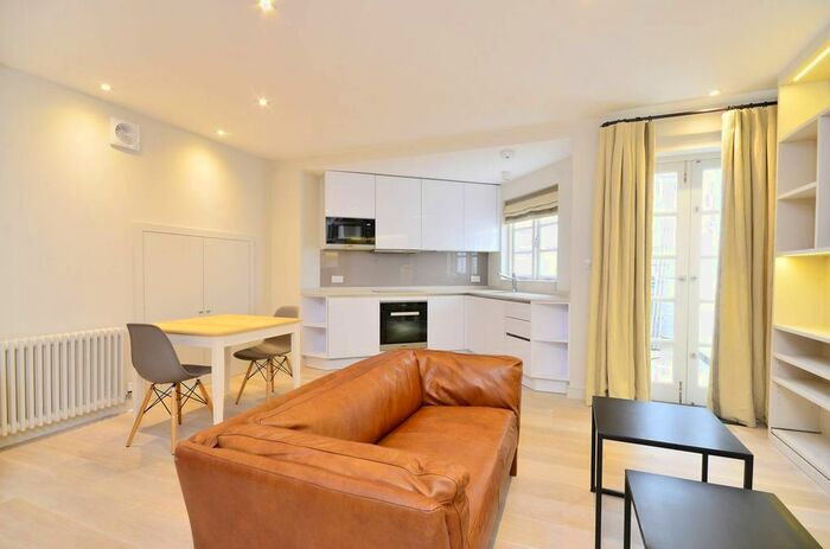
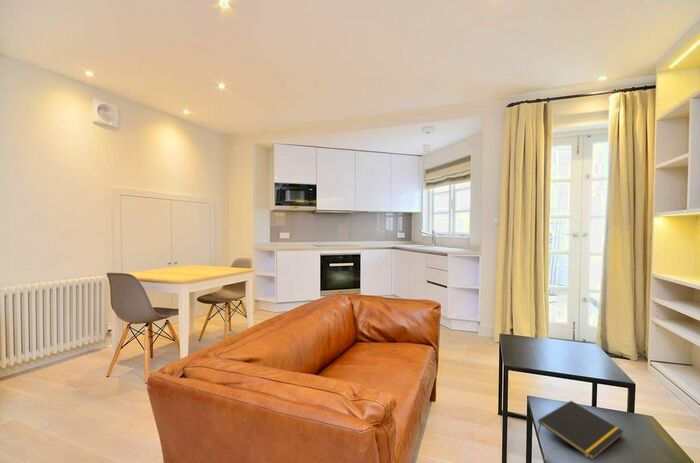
+ notepad (580, 426)
